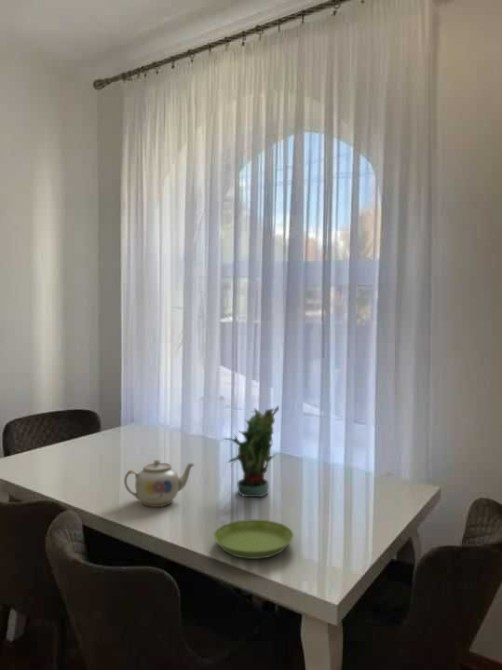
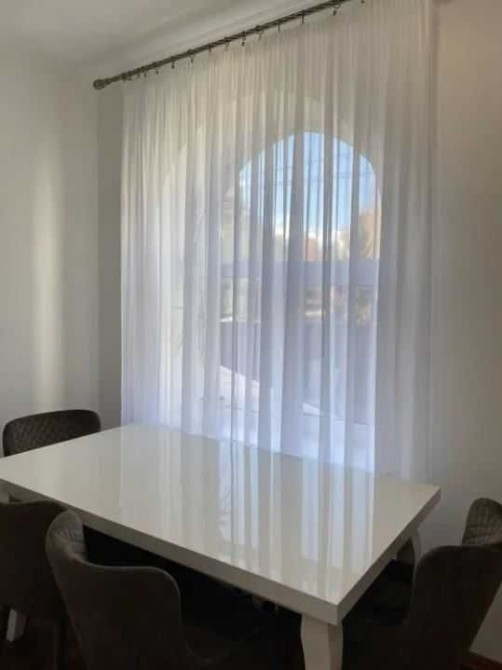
- saucer (253, 539)
- teapot (159, 480)
- potted plant (255, 449)
